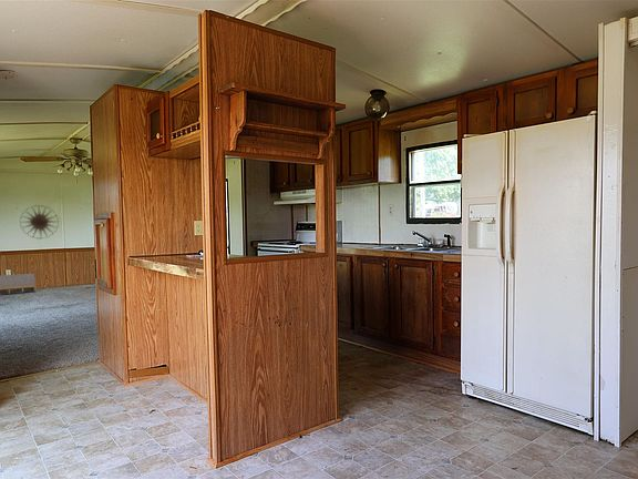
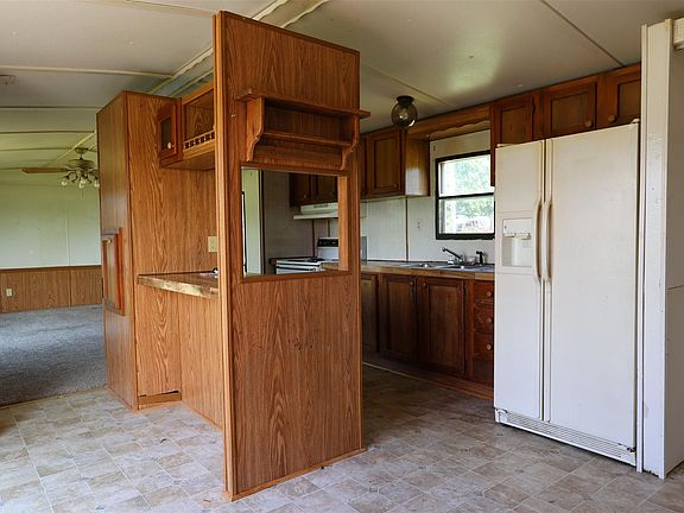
- wall art (39, 222)
- storage bin (14, 283)
